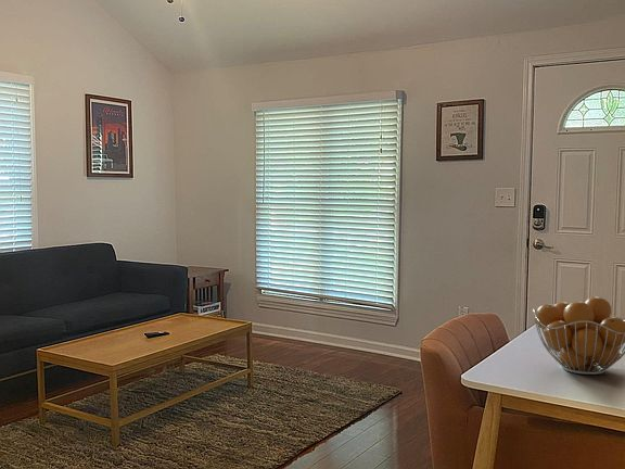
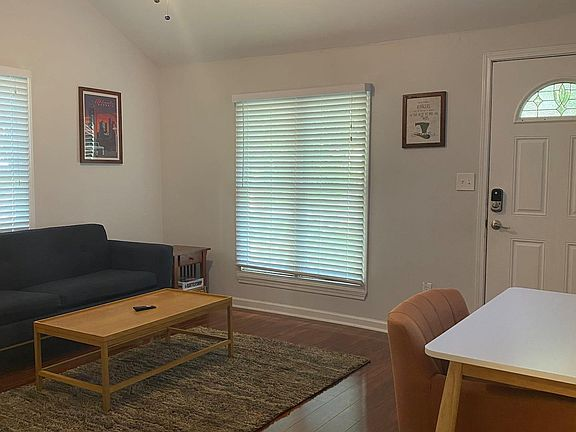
- fruit basket (584, 333)
